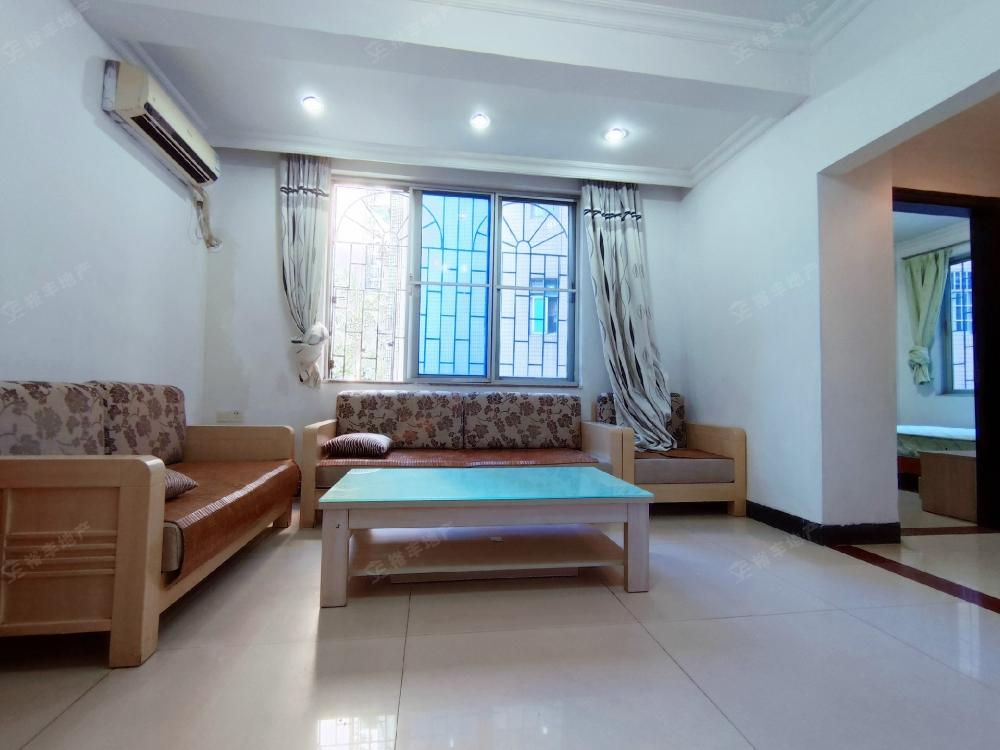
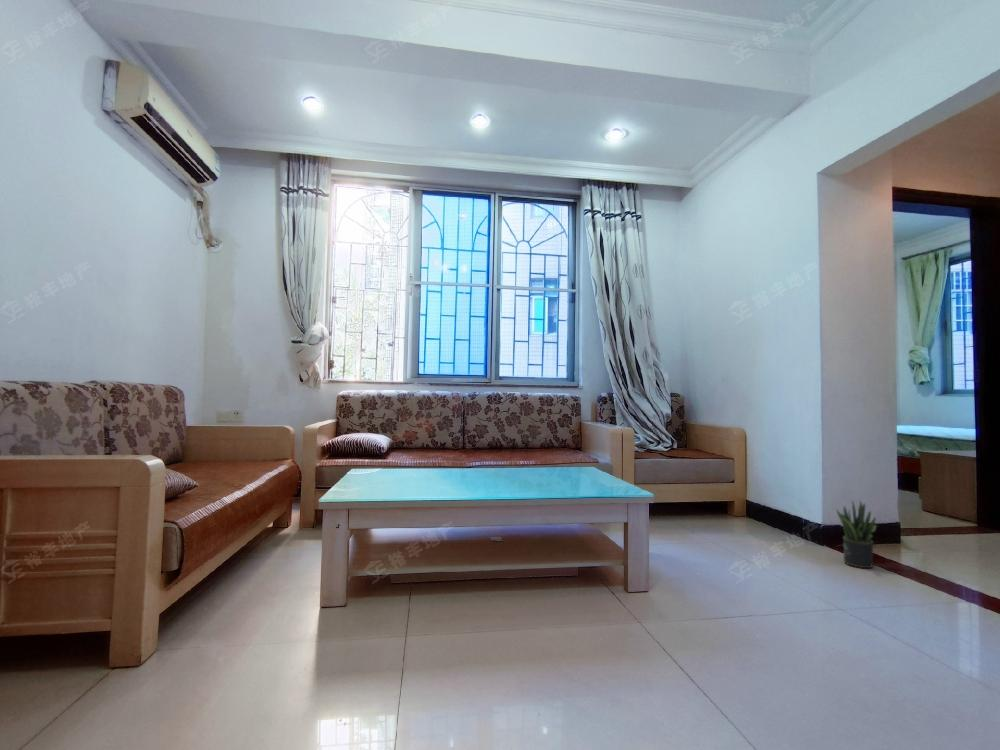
+ potted plant (855, 532)
